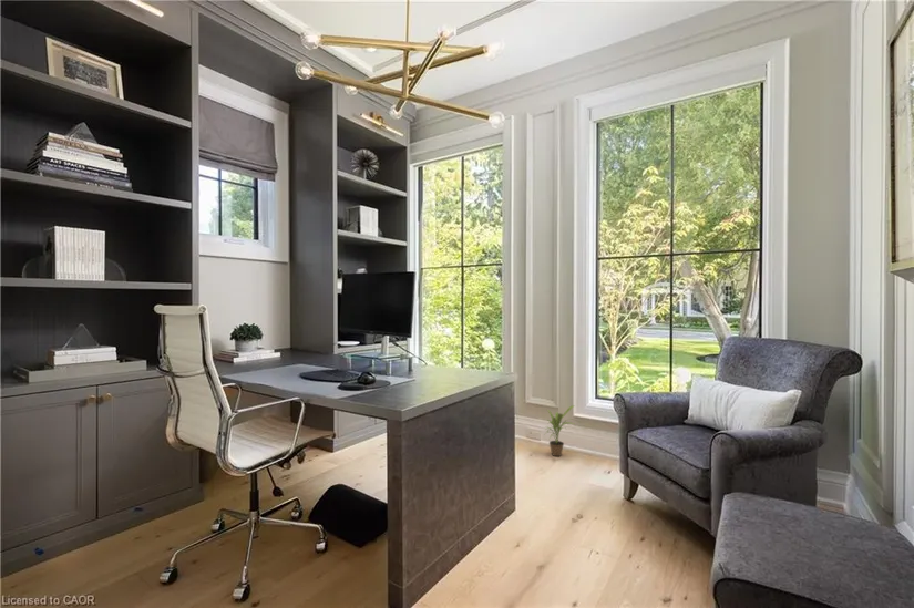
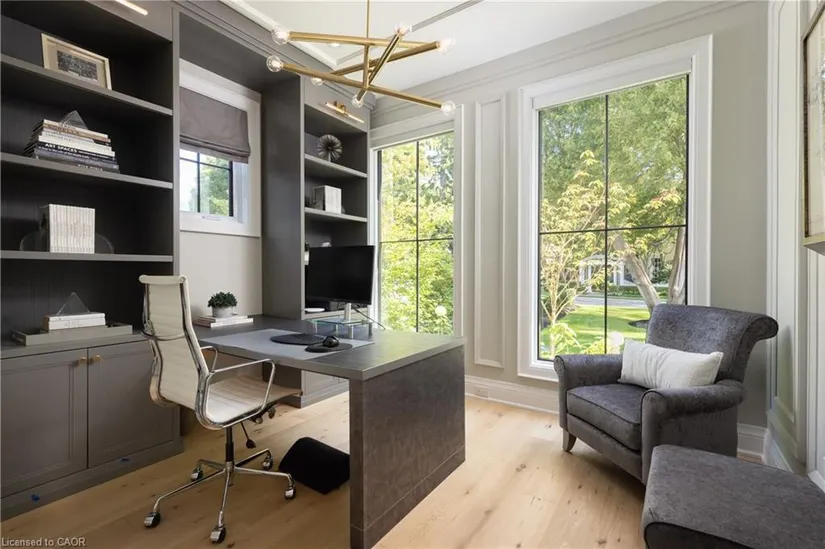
- potted plant (557, 431)
